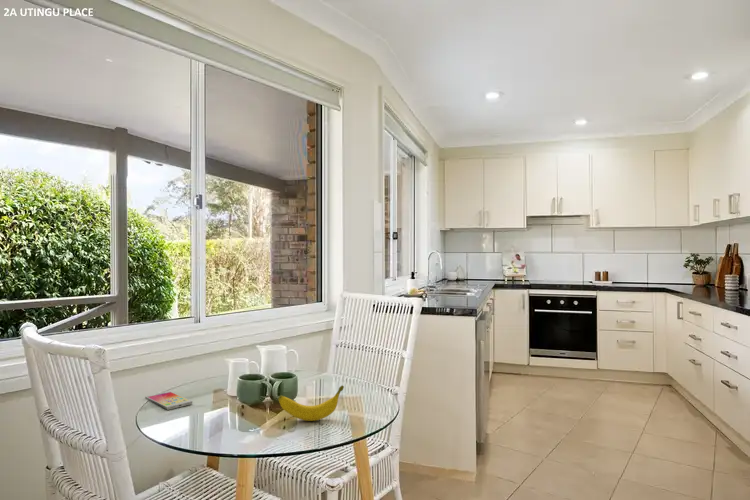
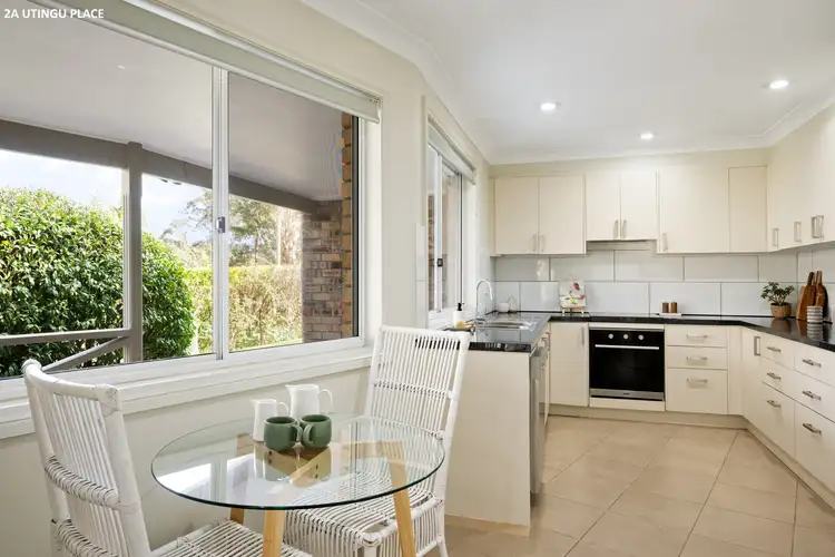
- banana (311, 406)
- smartphone (168, 400)
